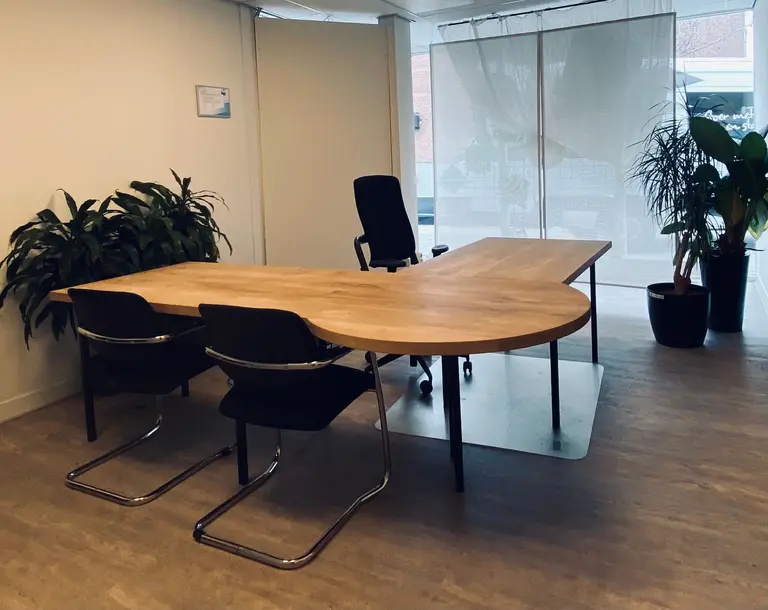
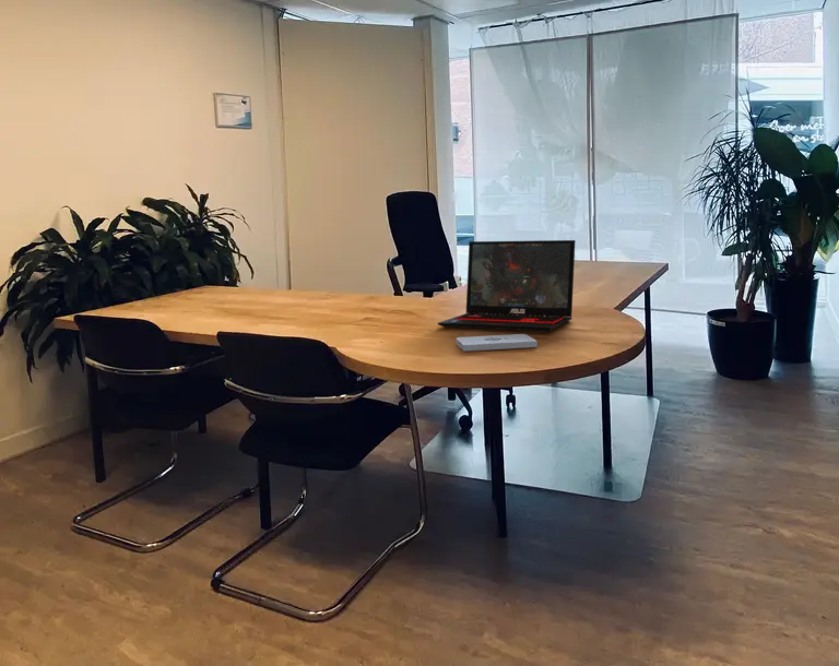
+ laptop (507, 283)
+ notepad (495, 342)
